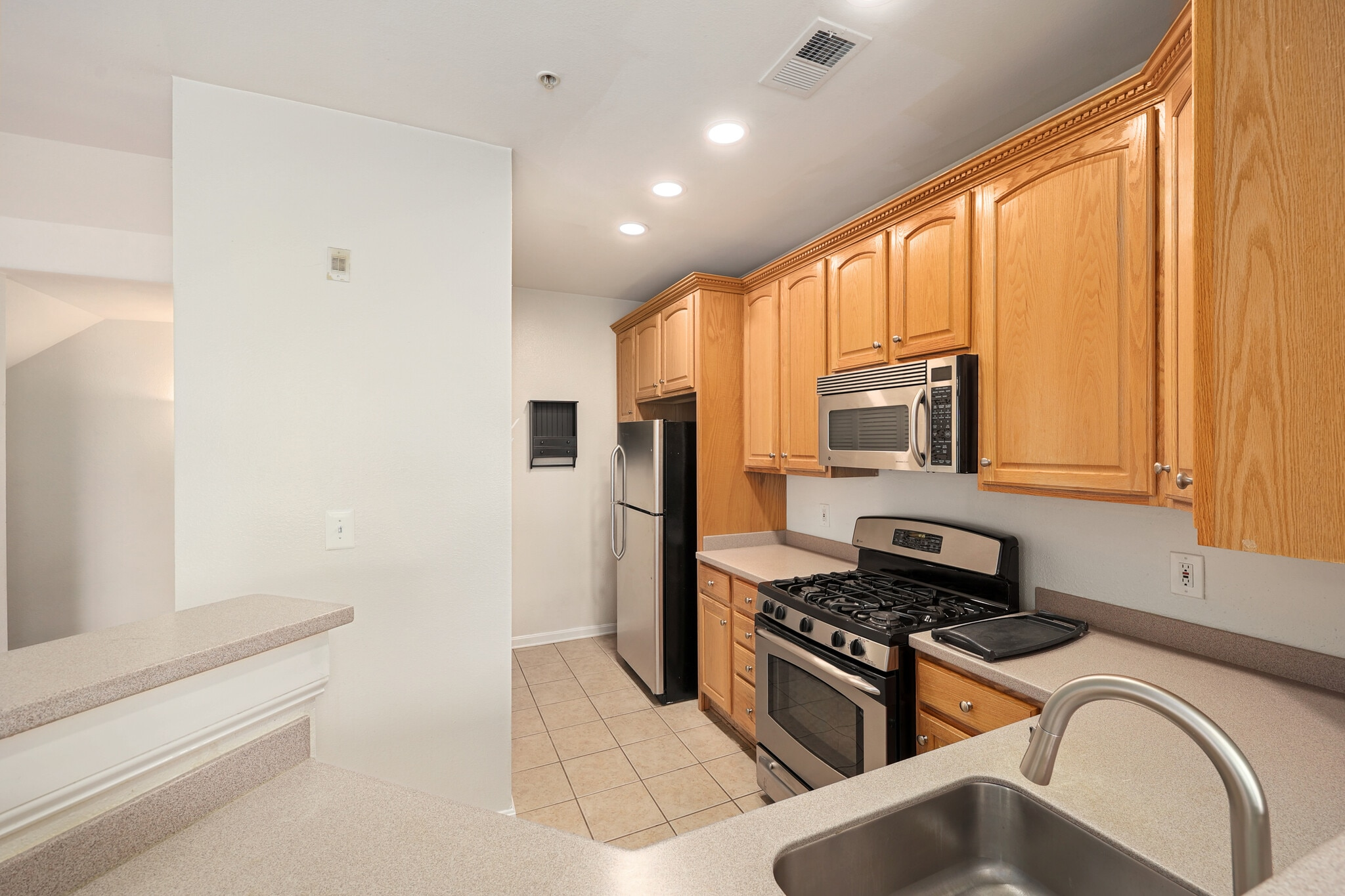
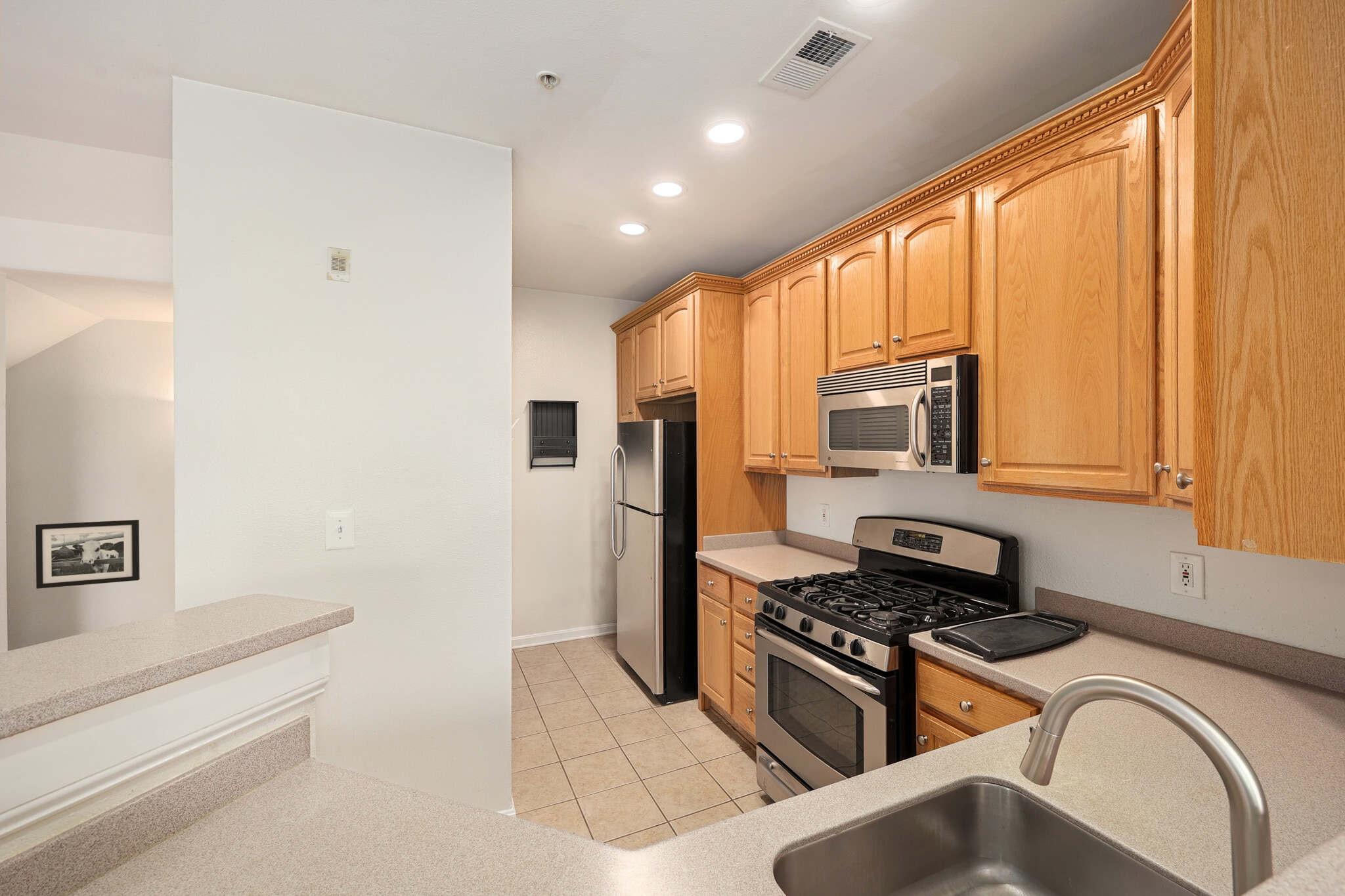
+ picture frame (89, 553)
